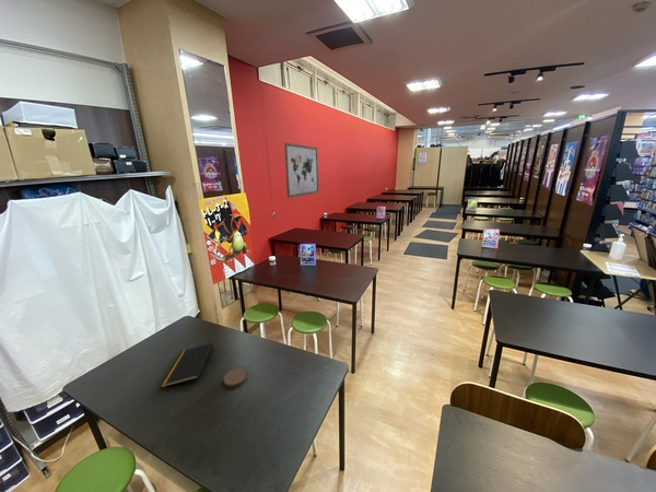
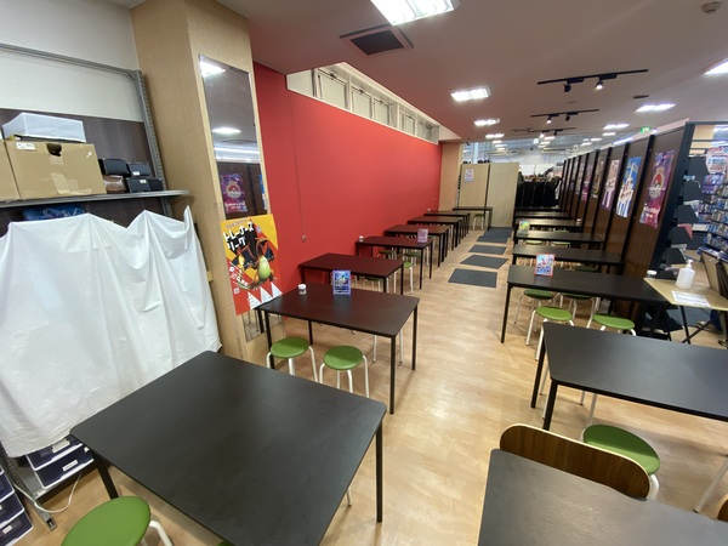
- wall art (303, 171)
- notepad (188, 363)
- coaster (235, 377)
